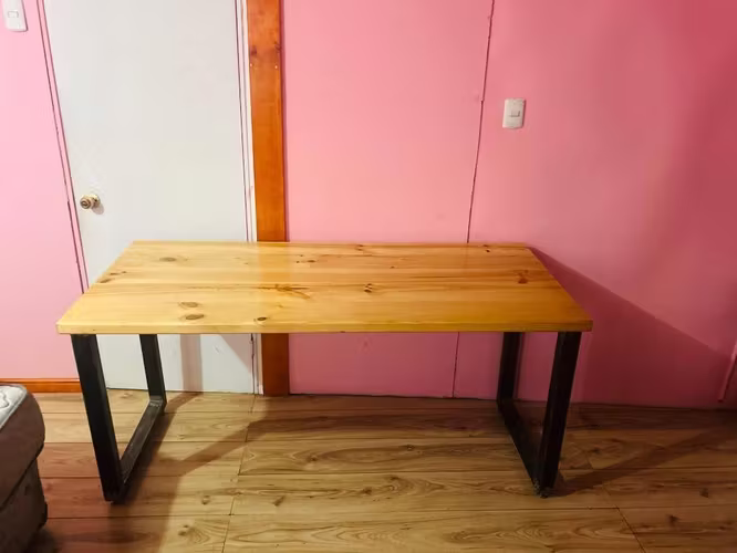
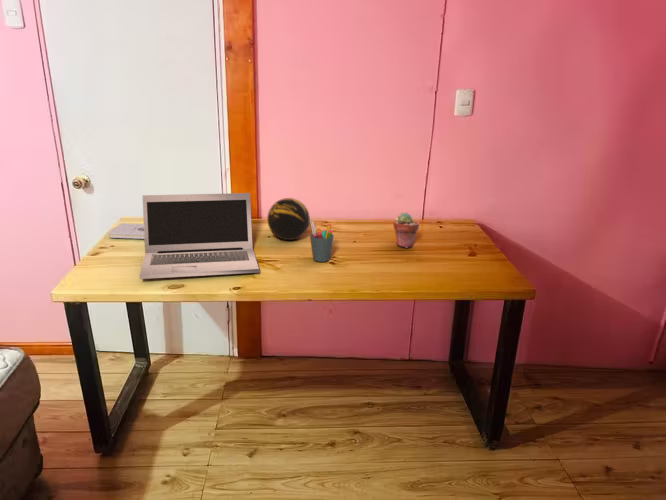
+ potted succulent (405, 228)
+ laptop (199, 232)
+ notepad (143, 231)
+ decorative orb (288, 219)
+ pen holder (321, 240)
